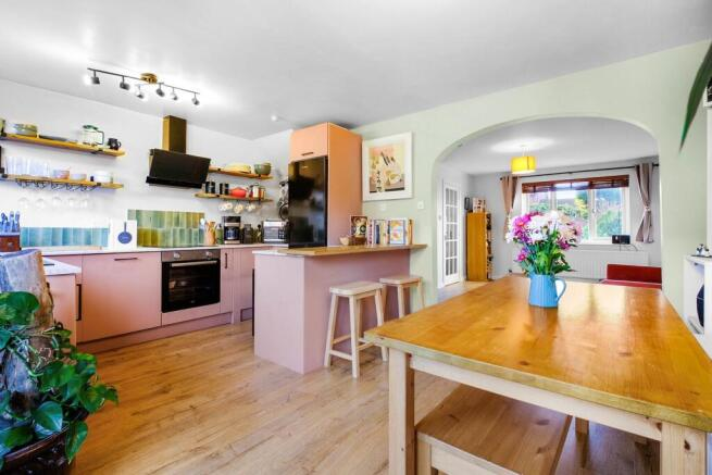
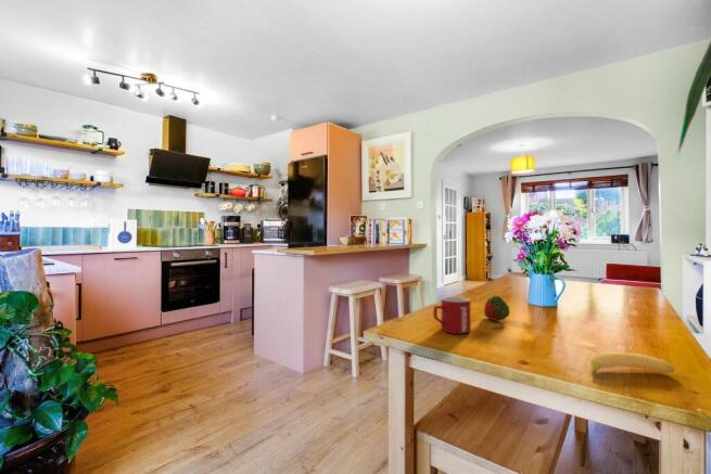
+ fruit (497, 308)
+ mug (450, 315)
+ banana (627, 363)
